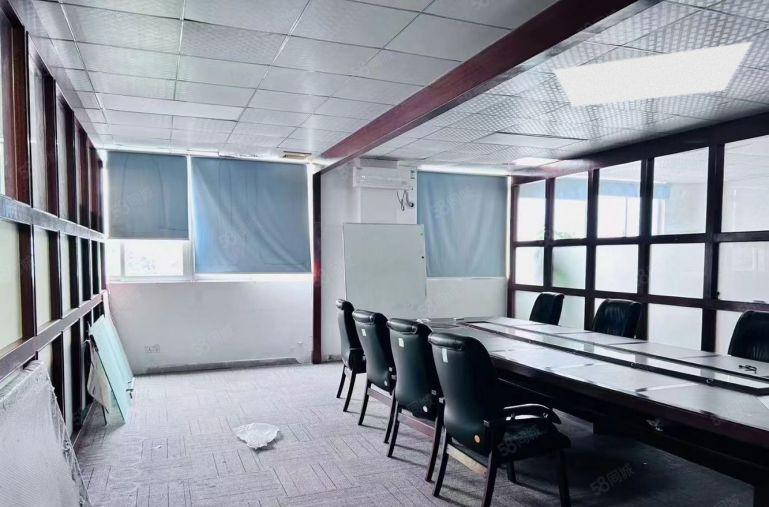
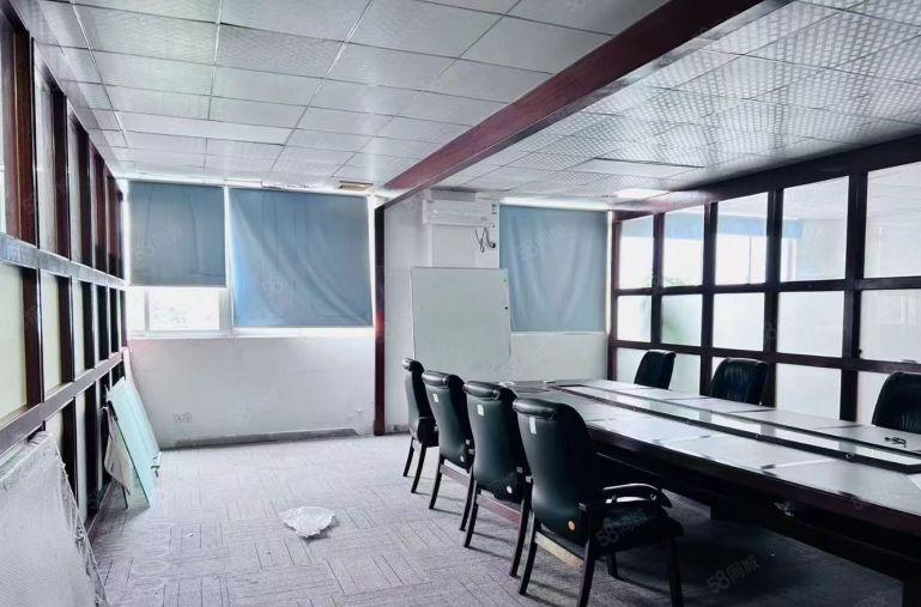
- light panel (644, 74)
